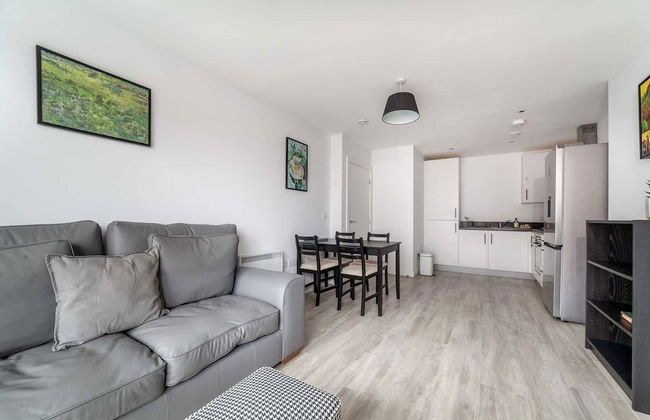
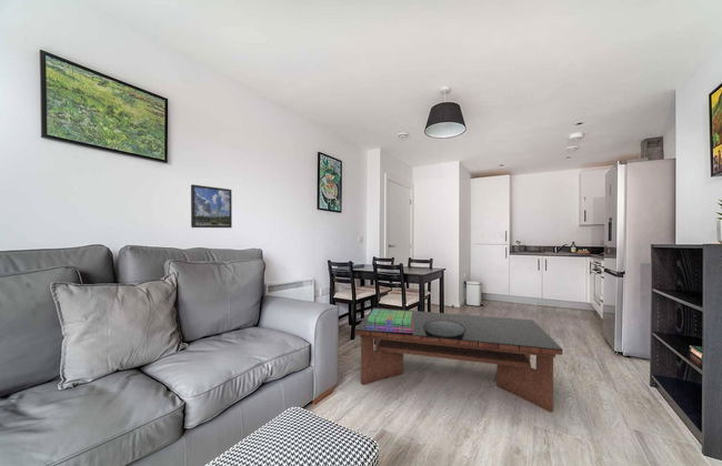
+ coffee table (448, 352)
+ stack of books (390, 320)
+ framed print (212, 207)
